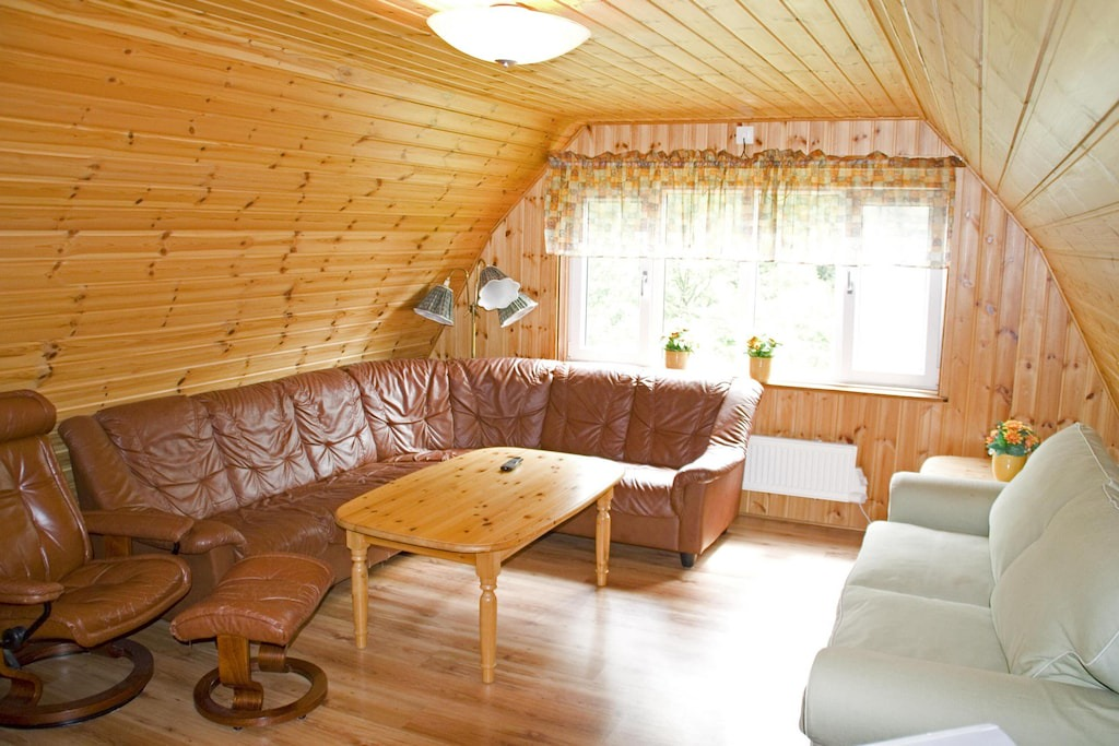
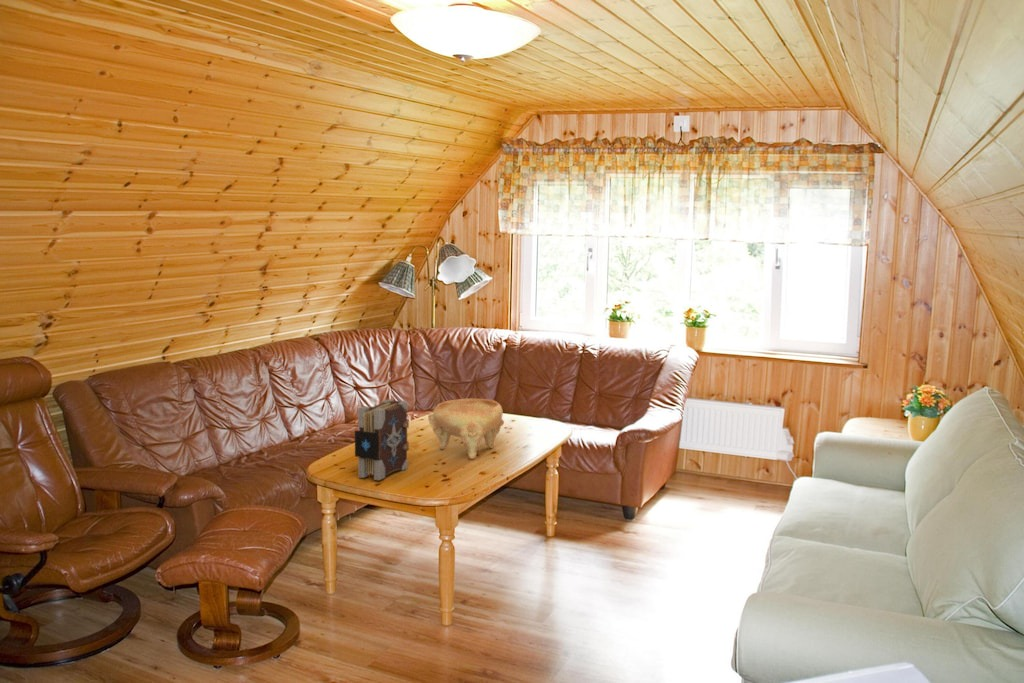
+ book (384, 438)
+ decorative bowl (466, 427)
